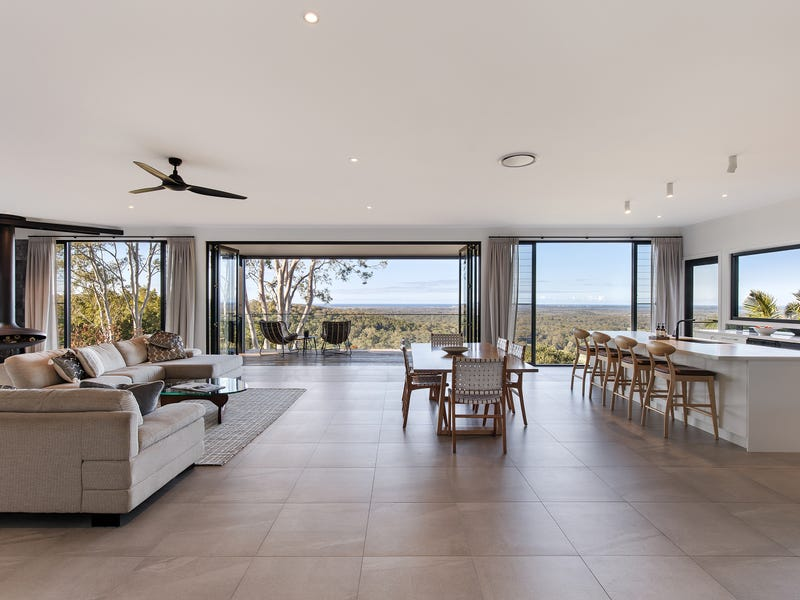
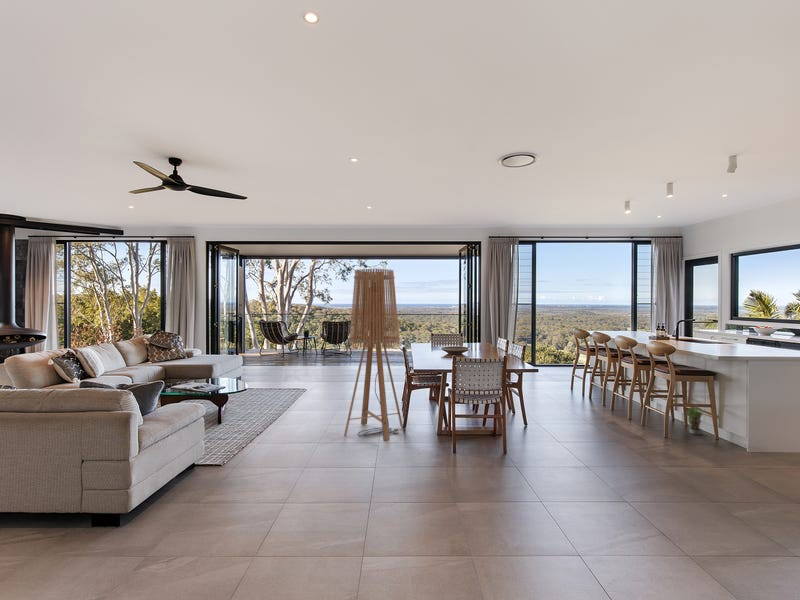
+ potted plant (692, 416)
+ floor lamp (372, 351)
